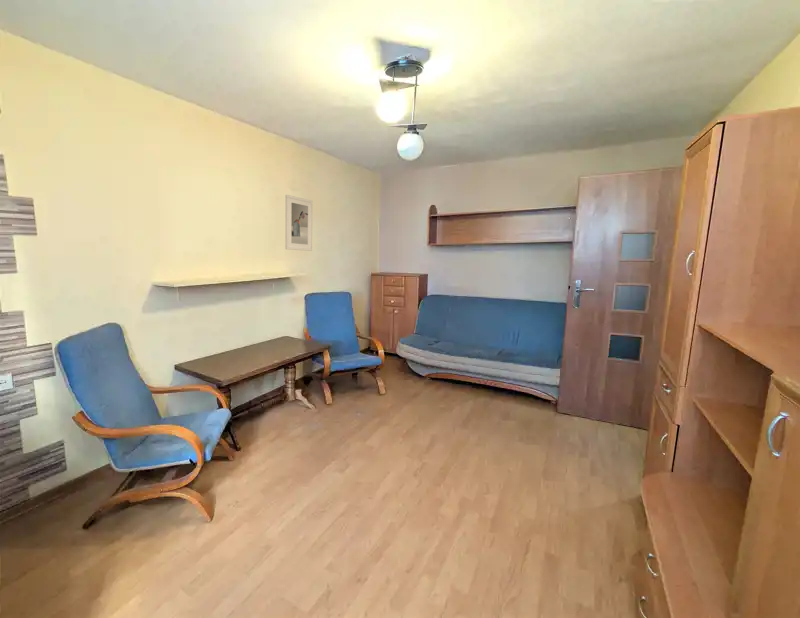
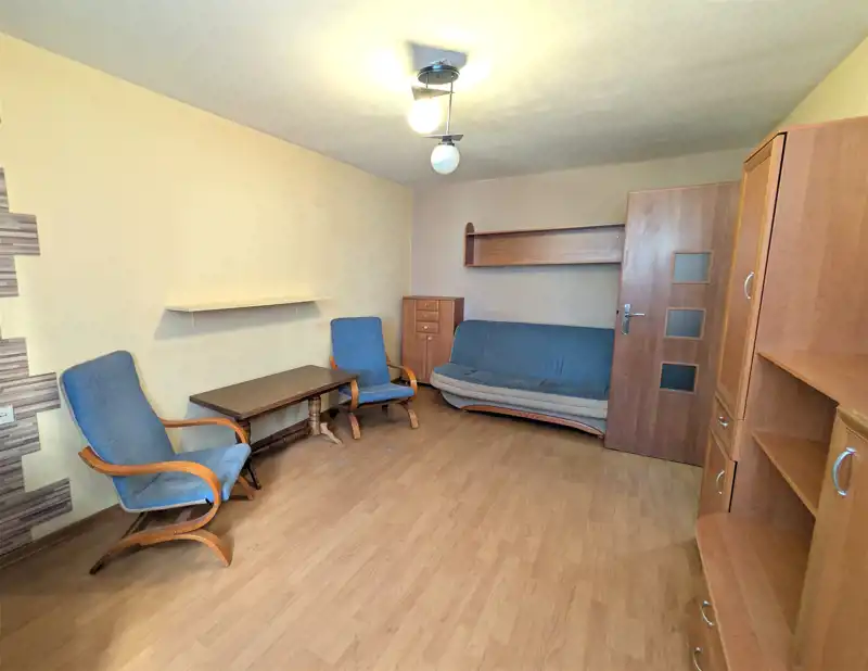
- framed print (299, 224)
